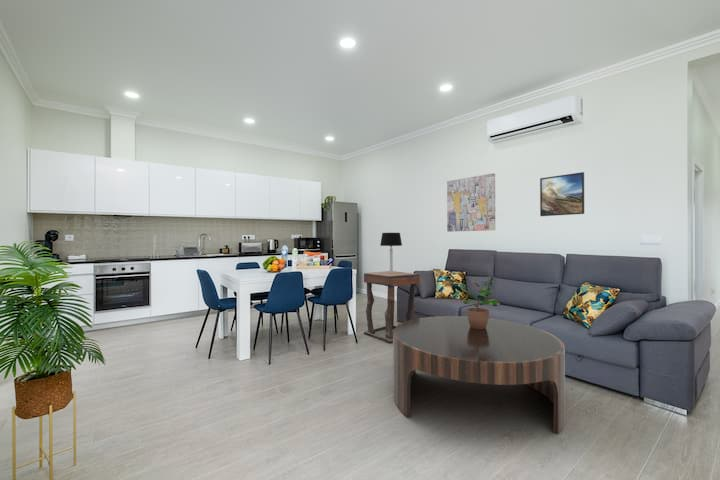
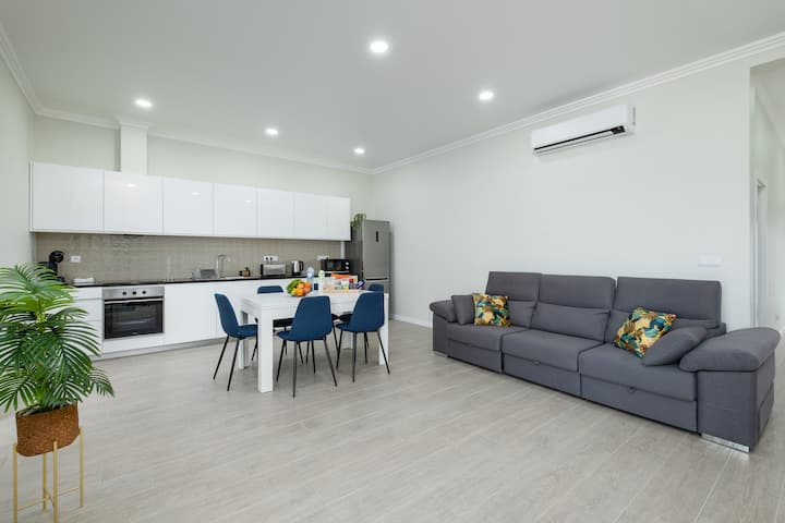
- wall art (469, 204)
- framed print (561, 195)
- coffee table (472, 366)
- side table (390, 303)
- potted plant (478, 302)
- table lamp (391, 252)
